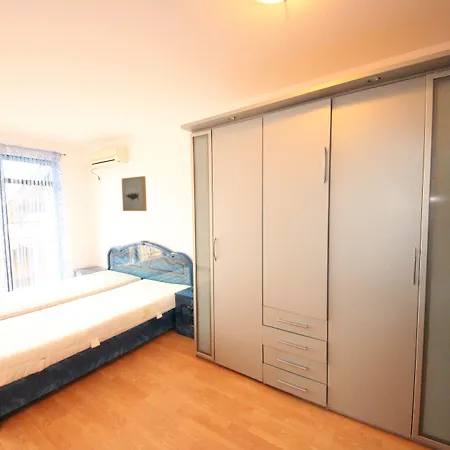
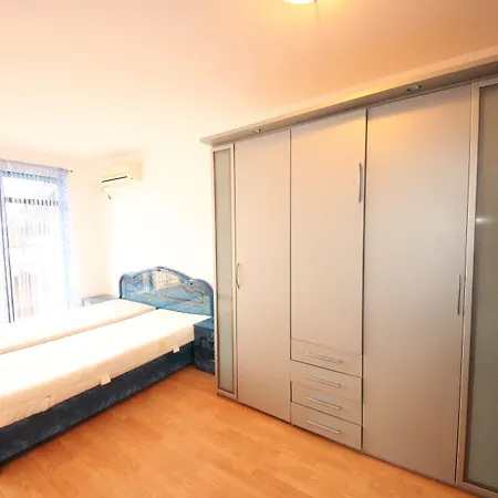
- wall art (133, 194)
